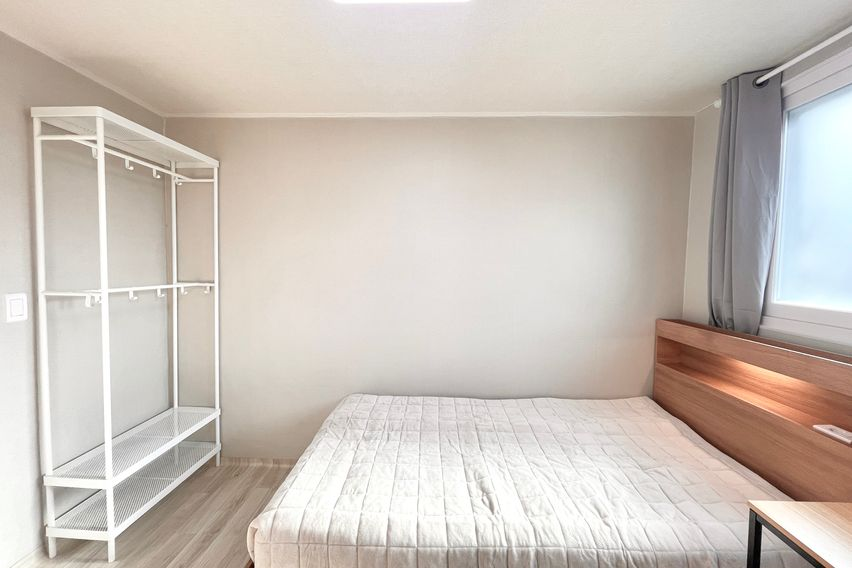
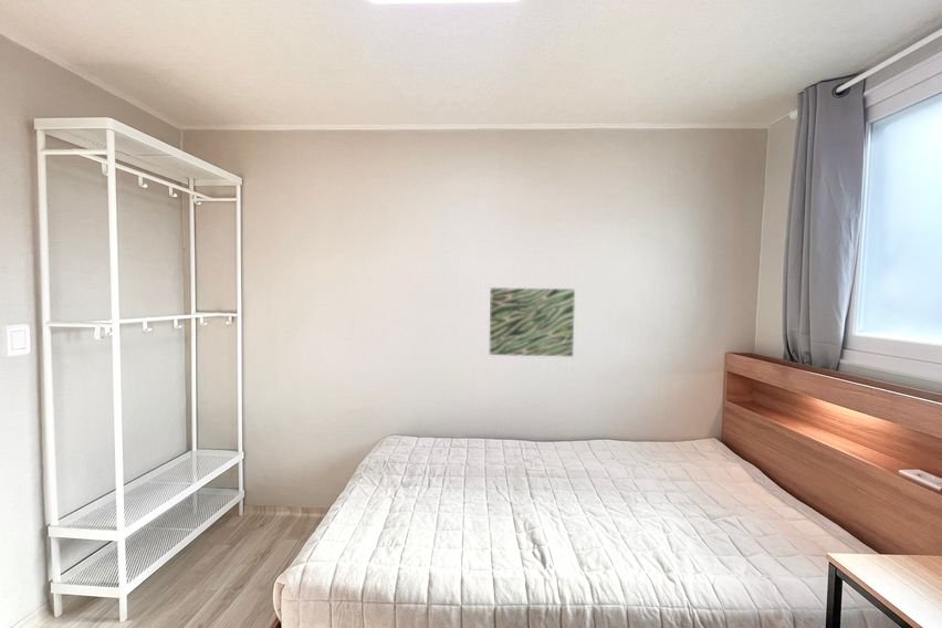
+ wall art (531, 322)
